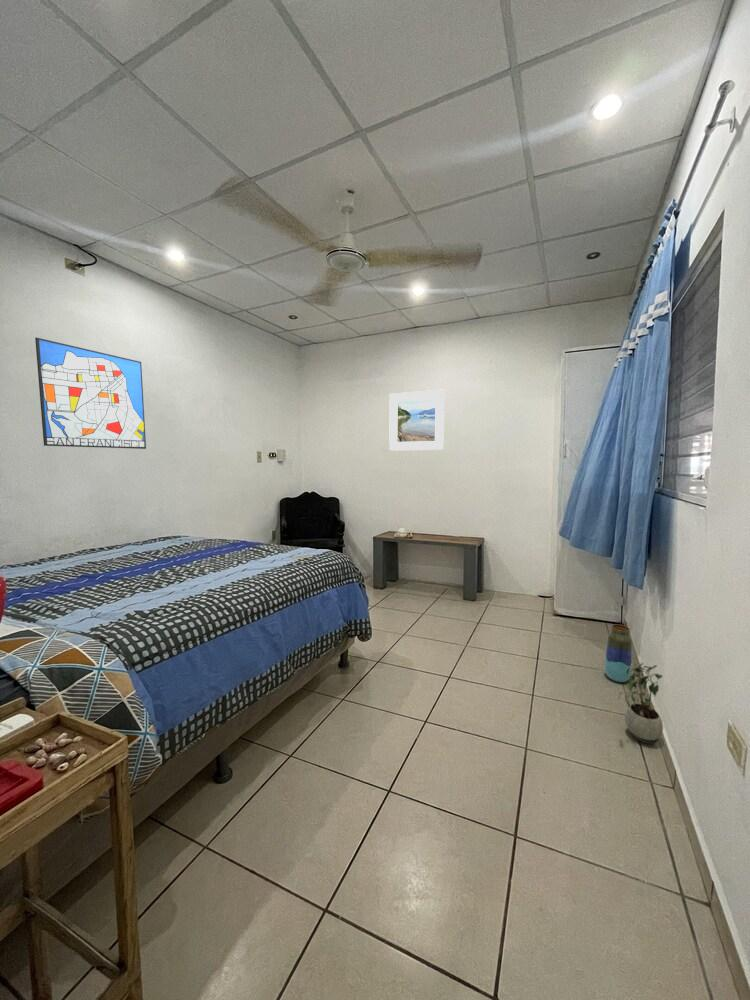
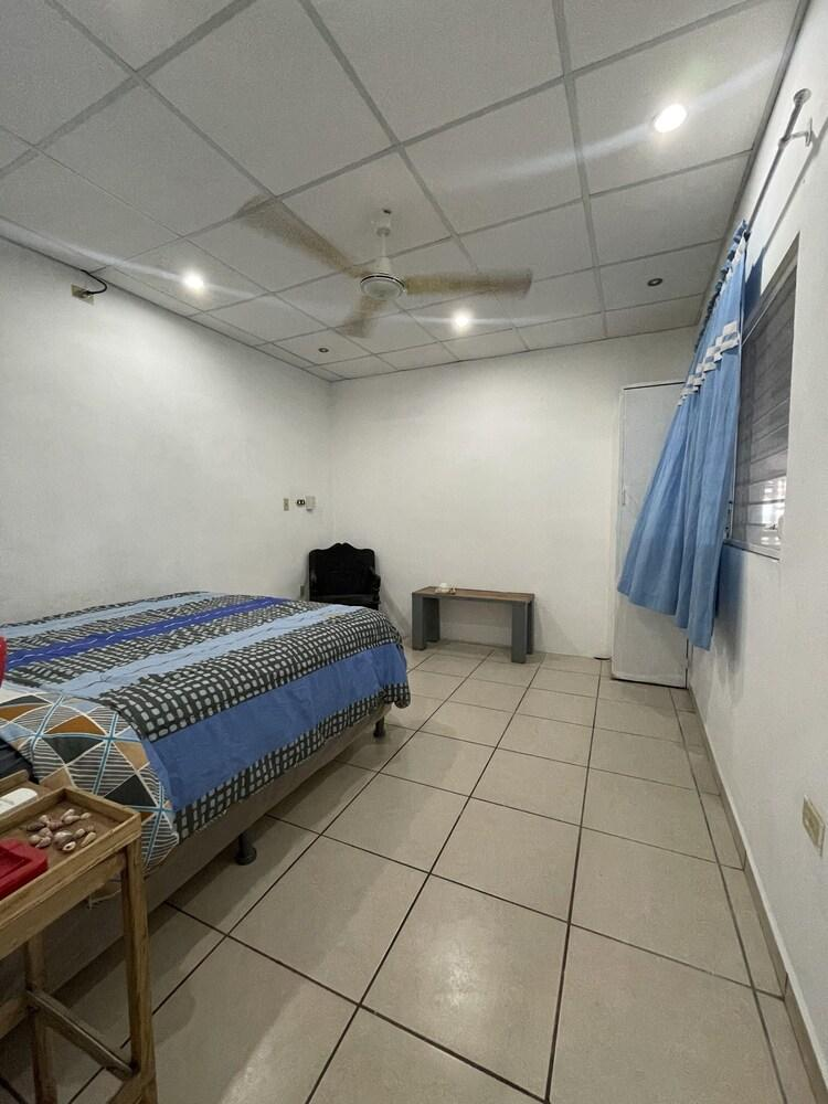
- potted plant (639, 702)
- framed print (416, 421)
- vase (618, 653)
- wall art (97, 399)
